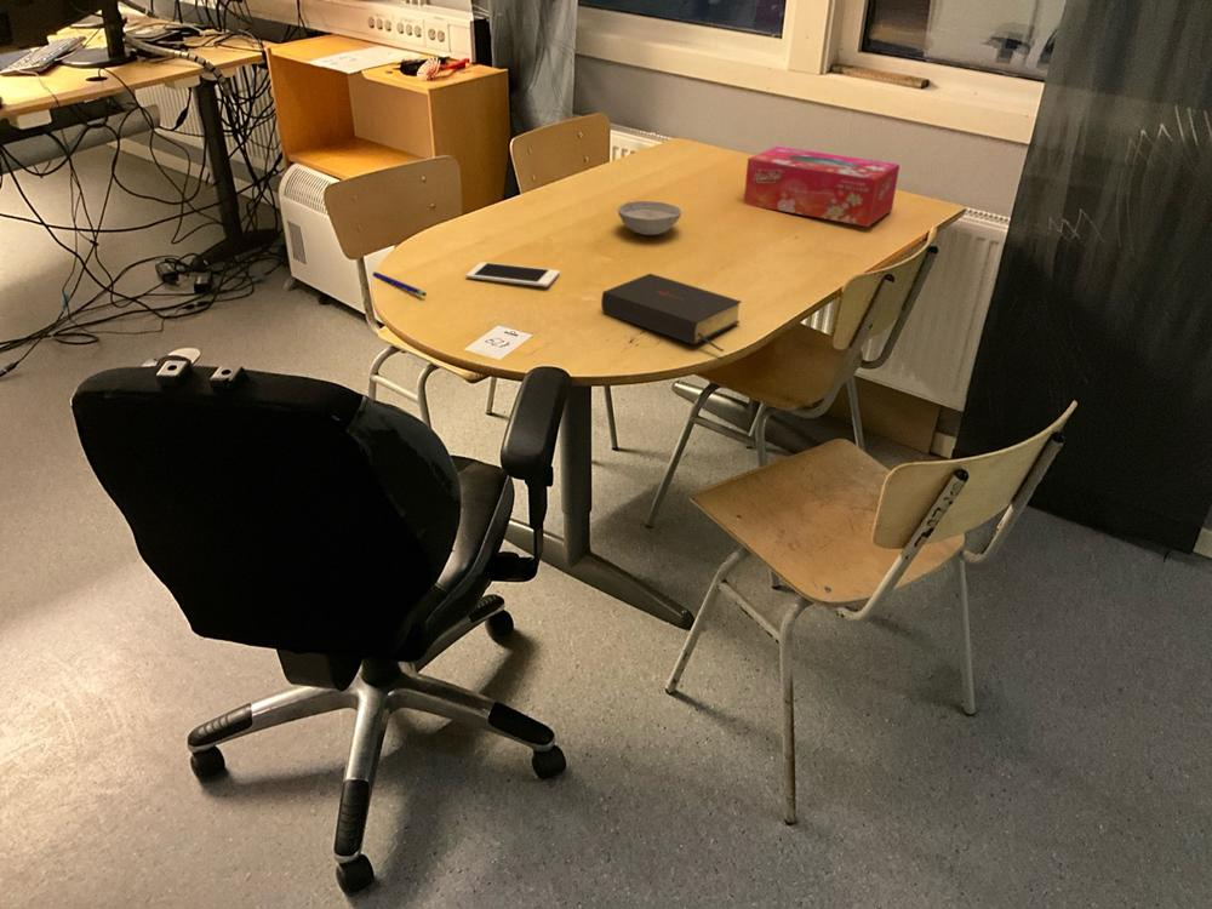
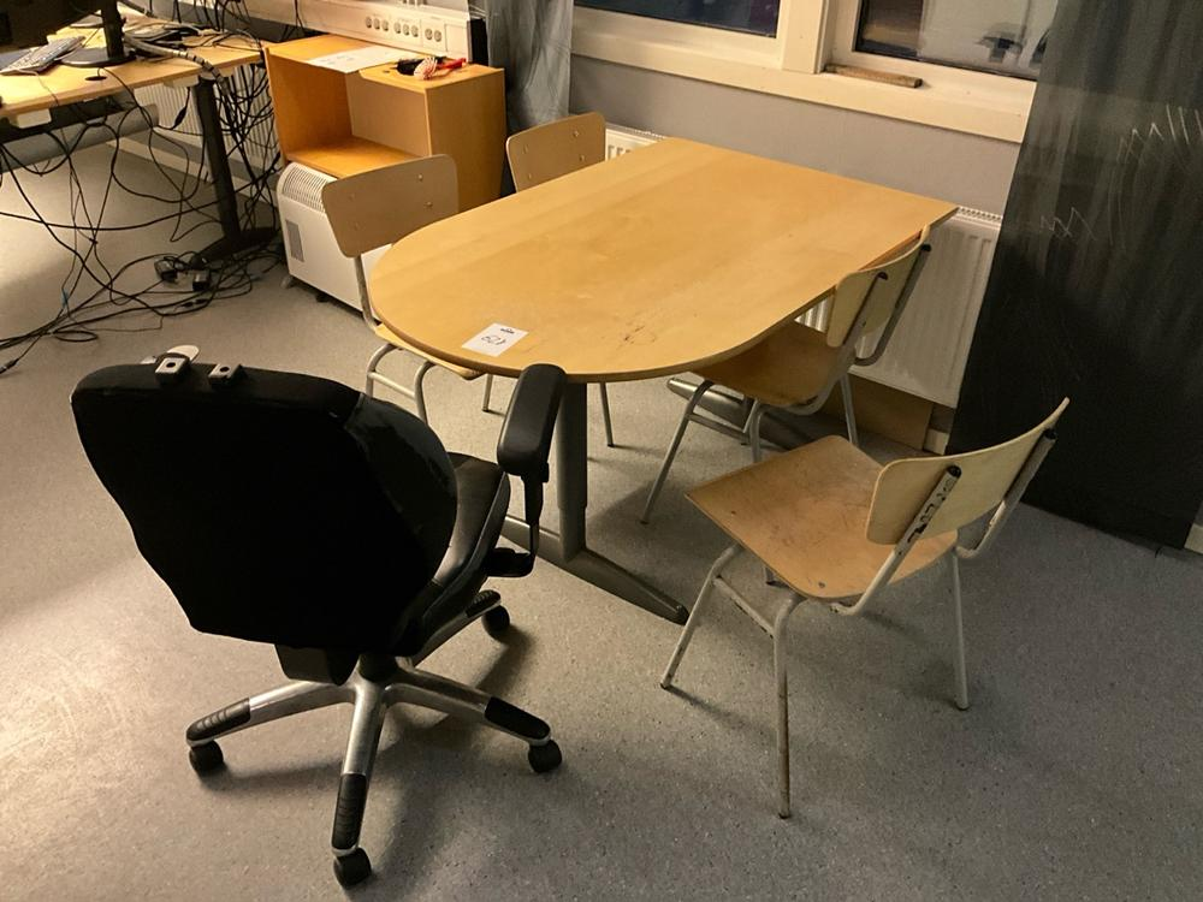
- pen (399, 284)
- bible (681, 310)
- tissue box (819, 184)
- cell phone (513, 274)
- bowl (648, 221)
